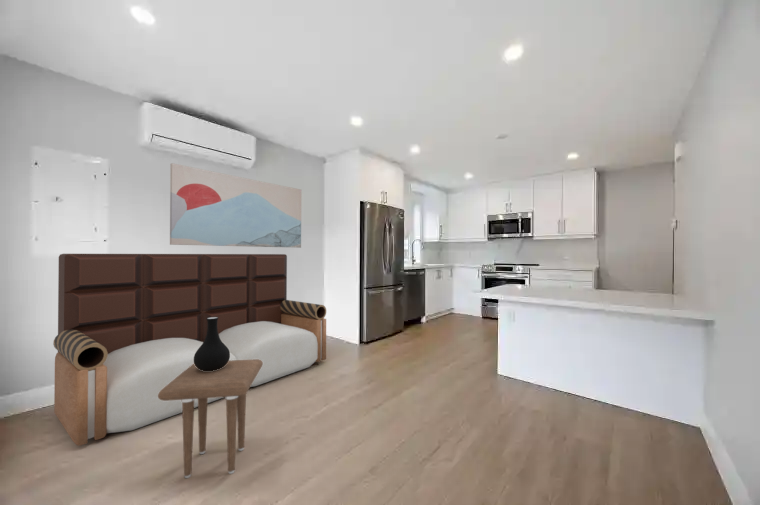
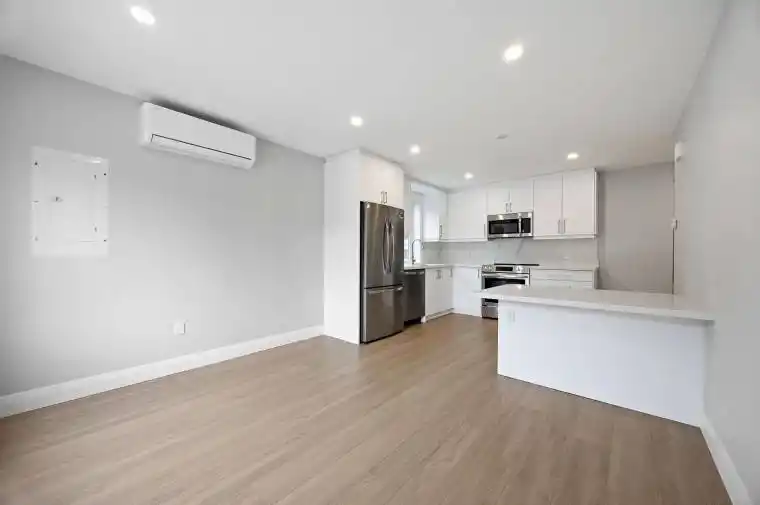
- vase (212, 342)
- side table (206, 416)
- wall art (246, 212)
- sofa (214, 316)
